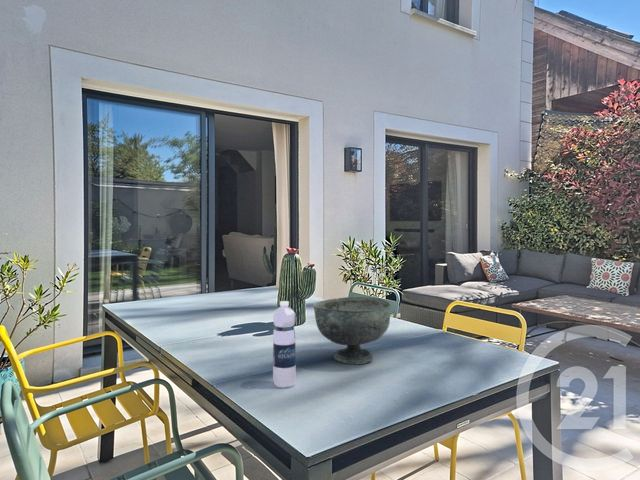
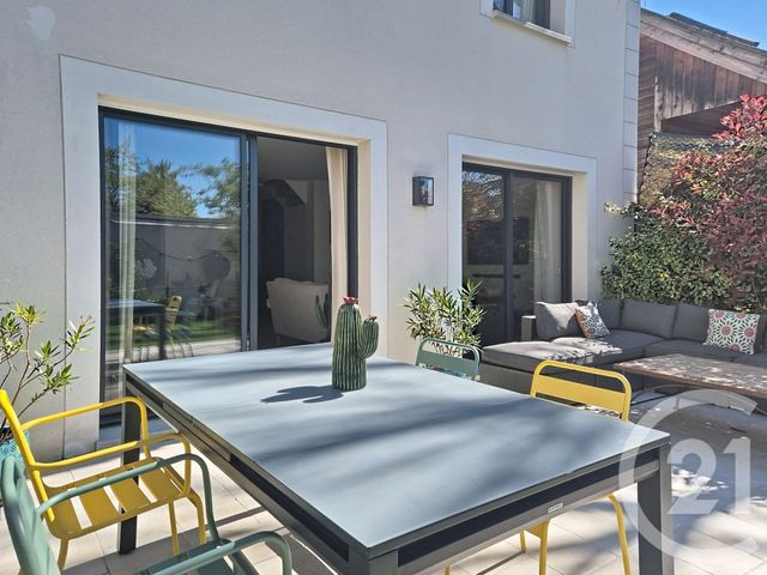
- water bottle (284, 343)
- decorative bowl (352, 330)
